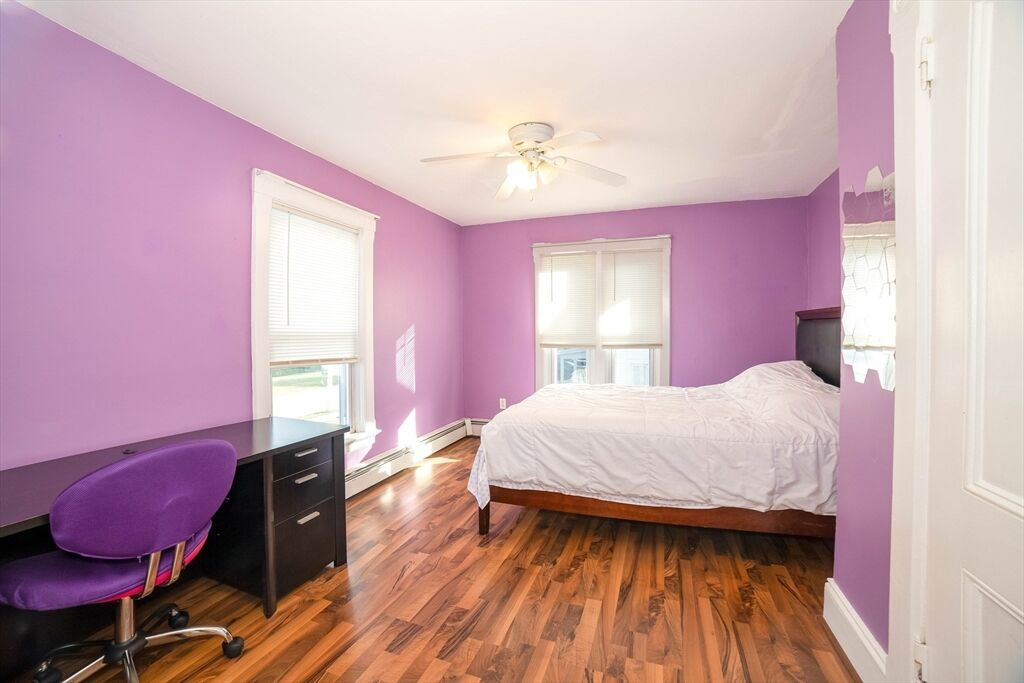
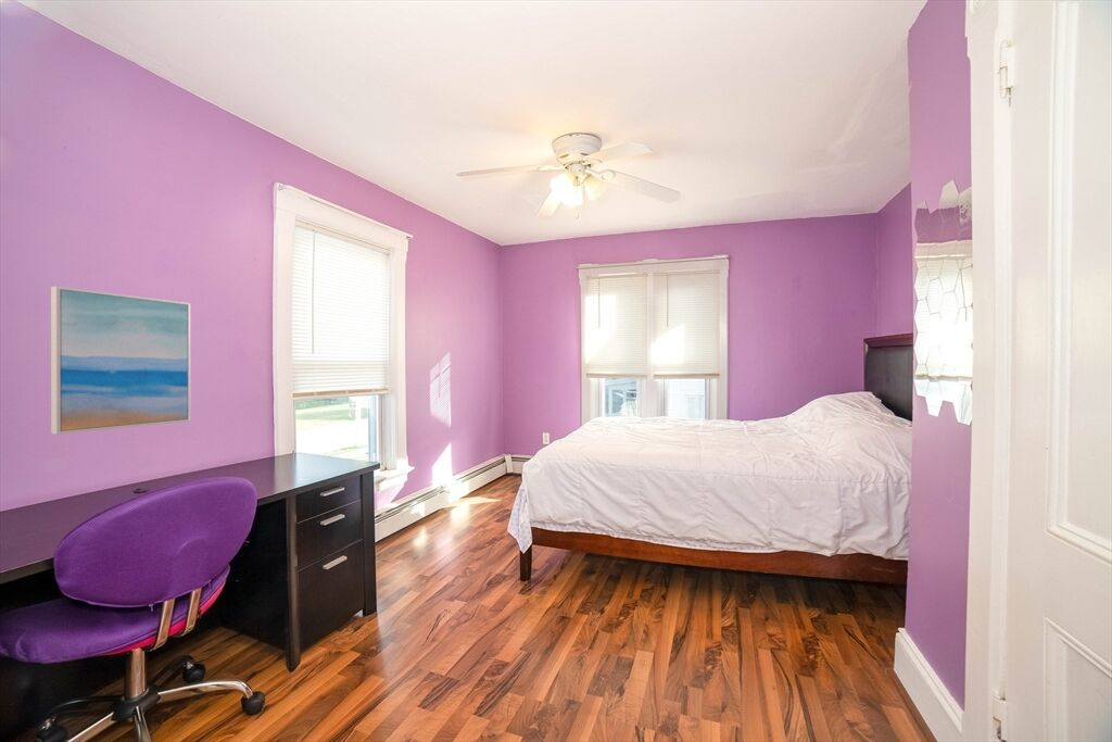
+ wall art (128, 361)
